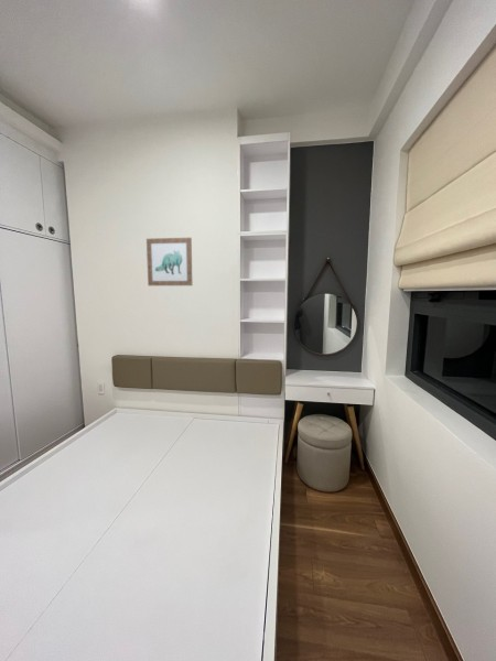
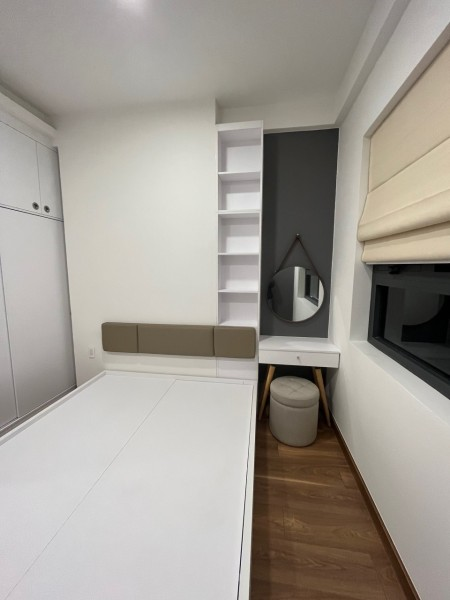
- wall art (169, 262)
